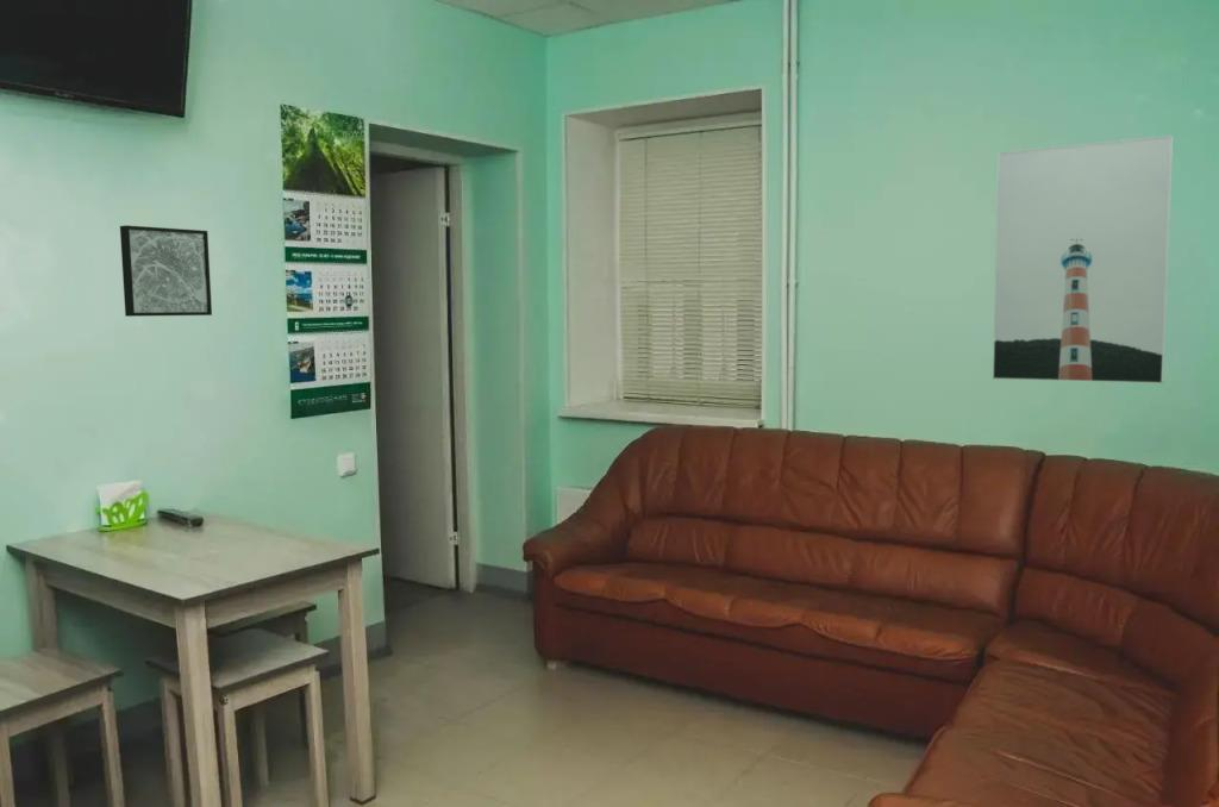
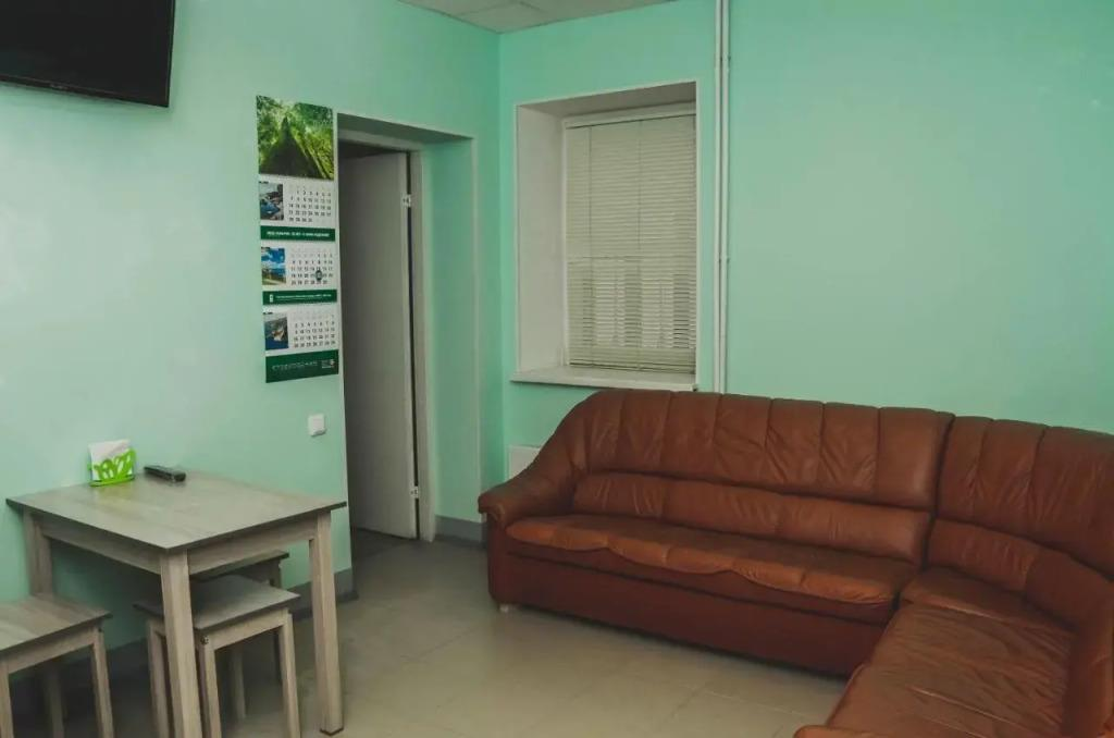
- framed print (1077, 263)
- wall art (167, 271)
